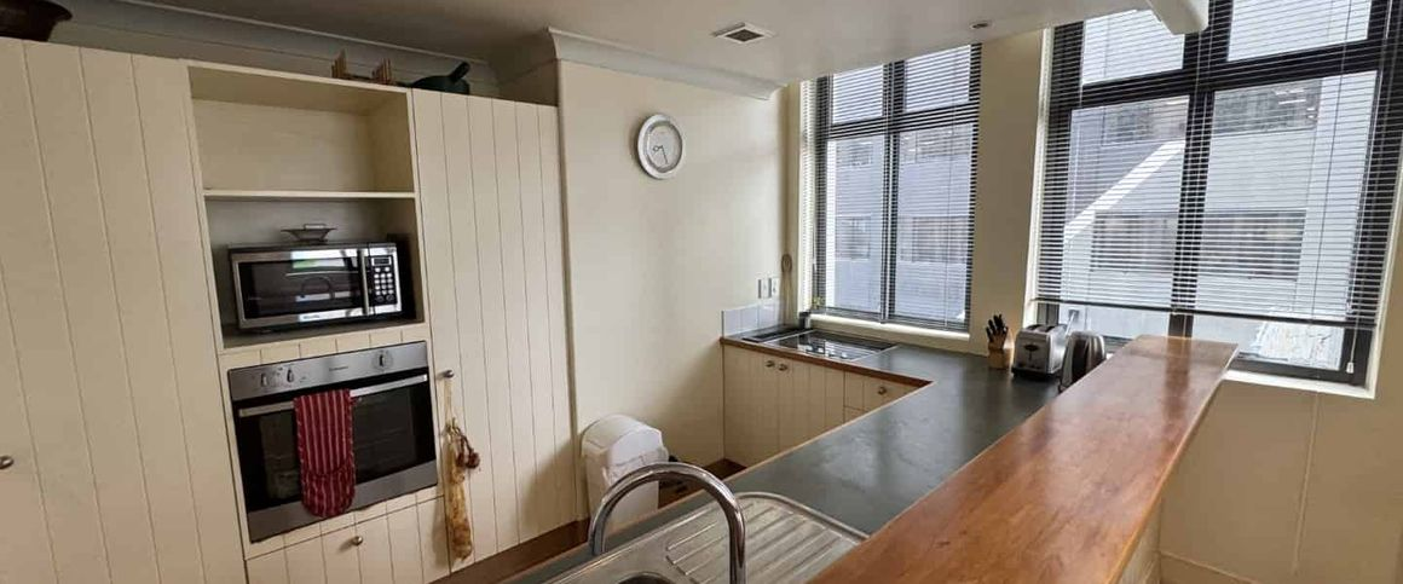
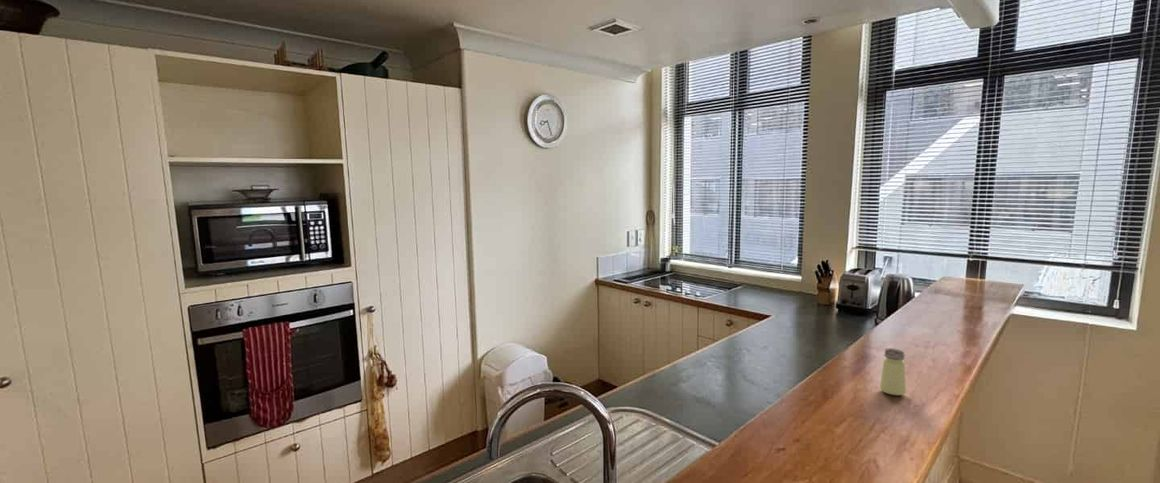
+ saltshaker (893, 370)
